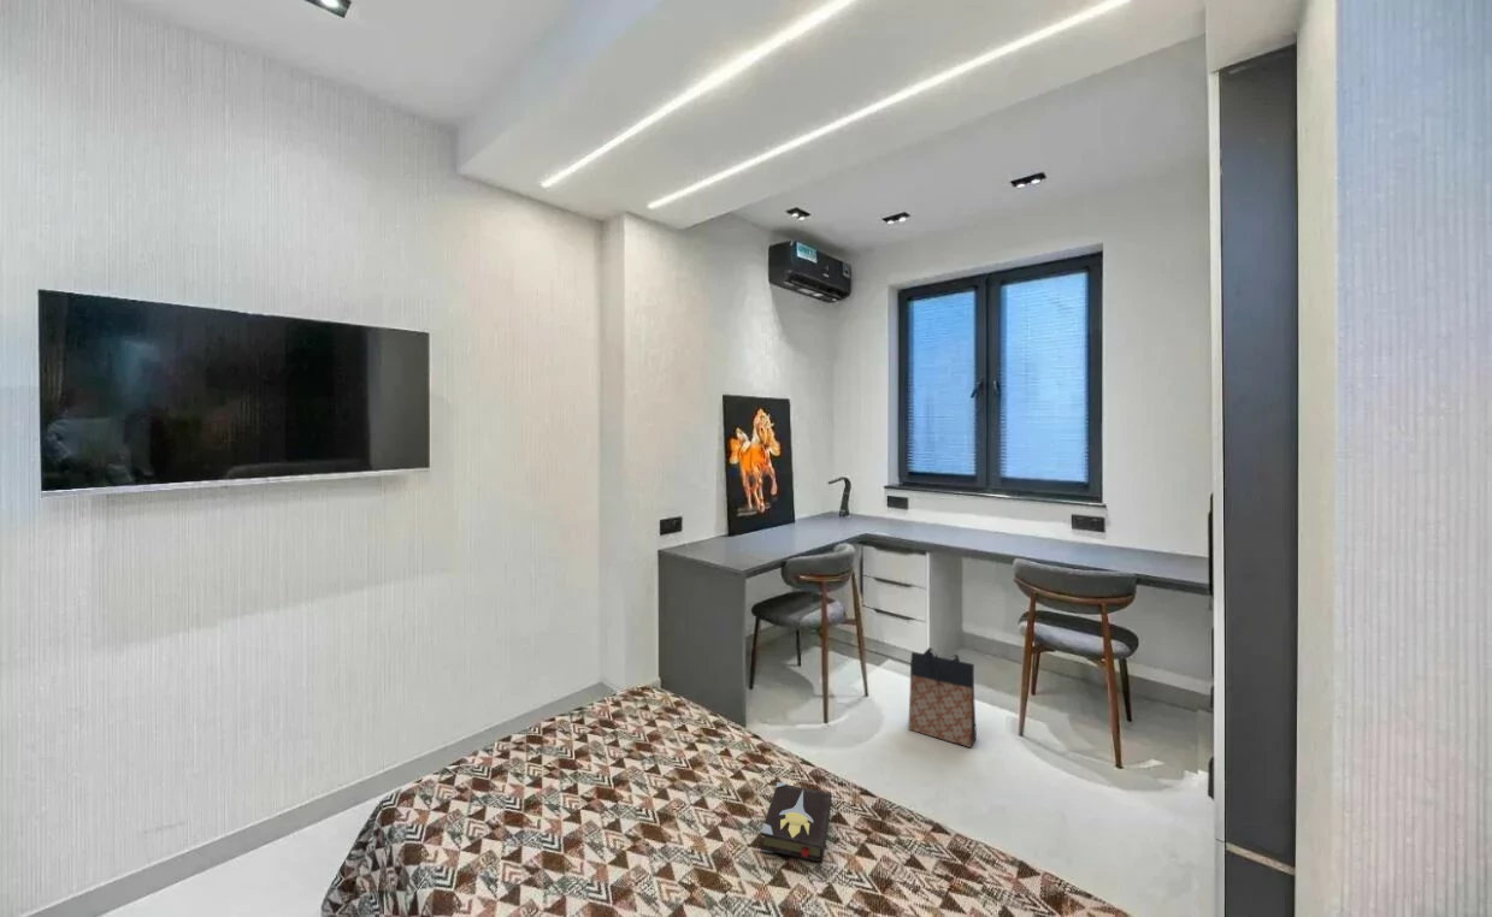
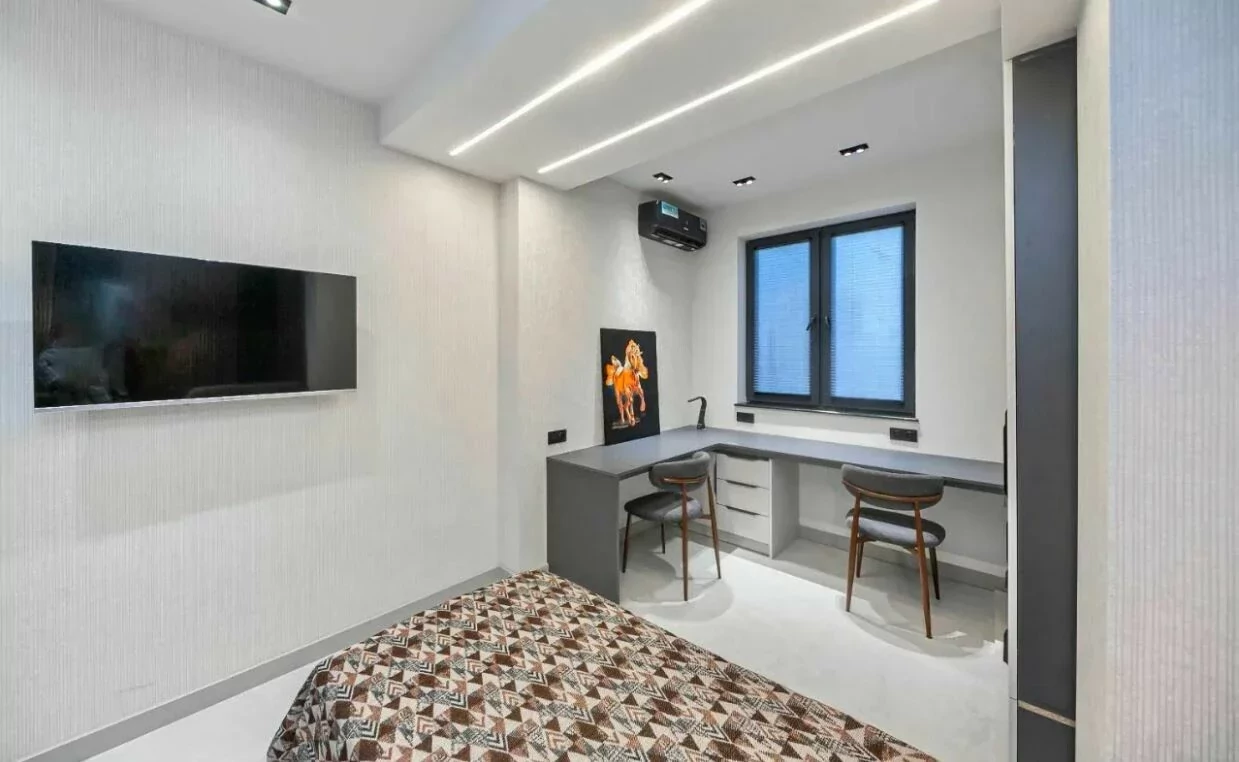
- hardback book (797, 817)
- bag (942, 692)
